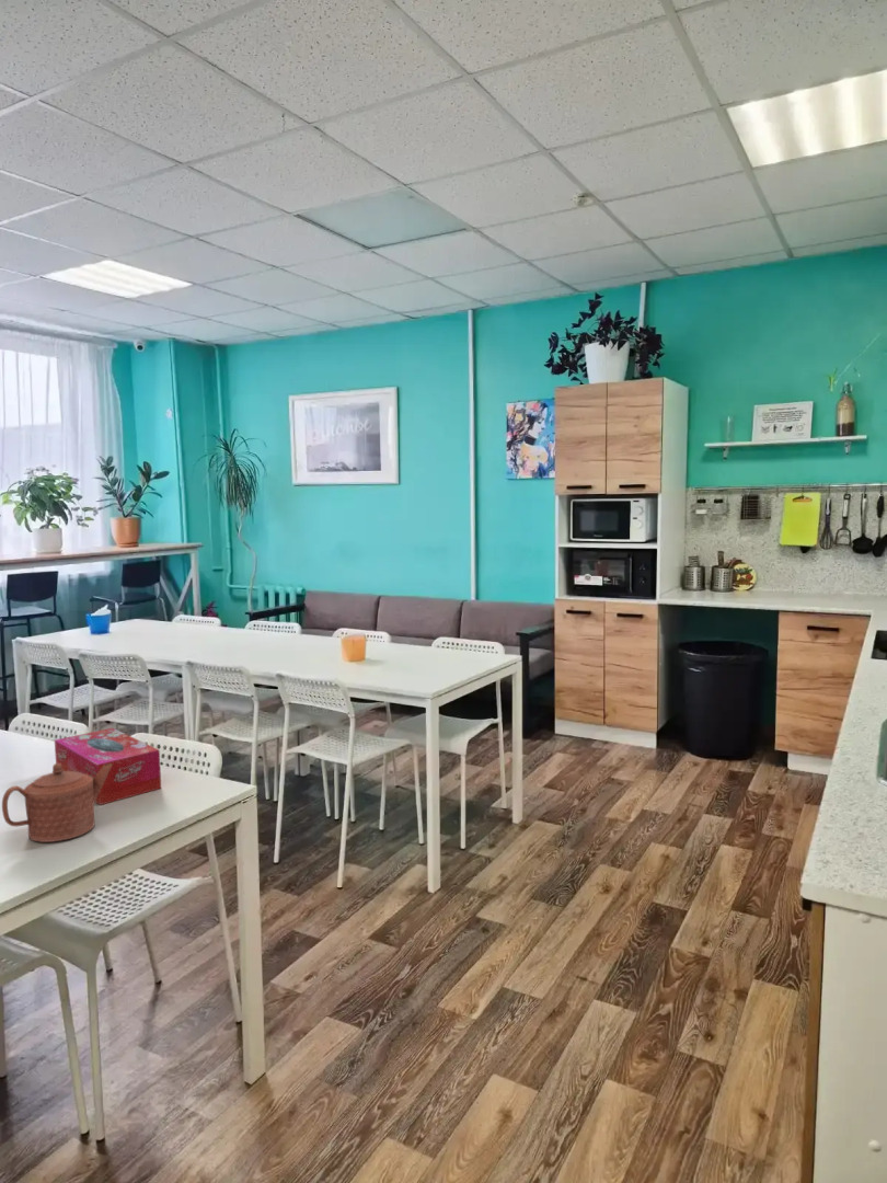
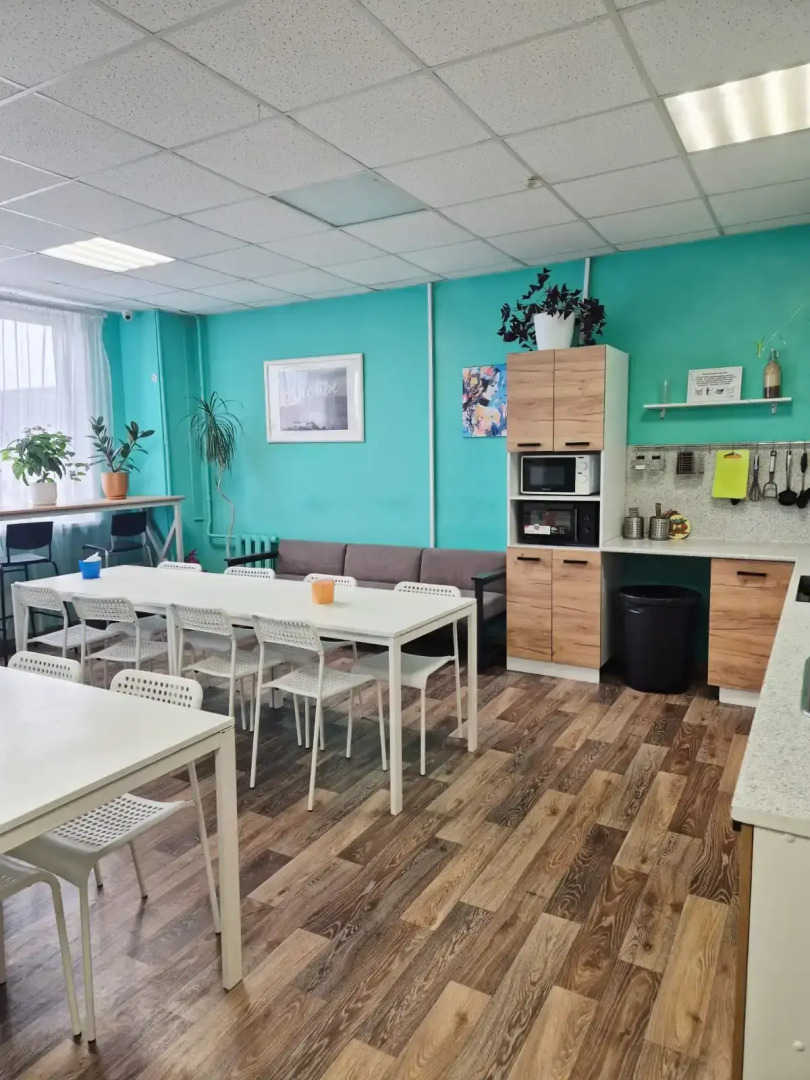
- teapot (60, 796)
- tissue box (106, 763)
